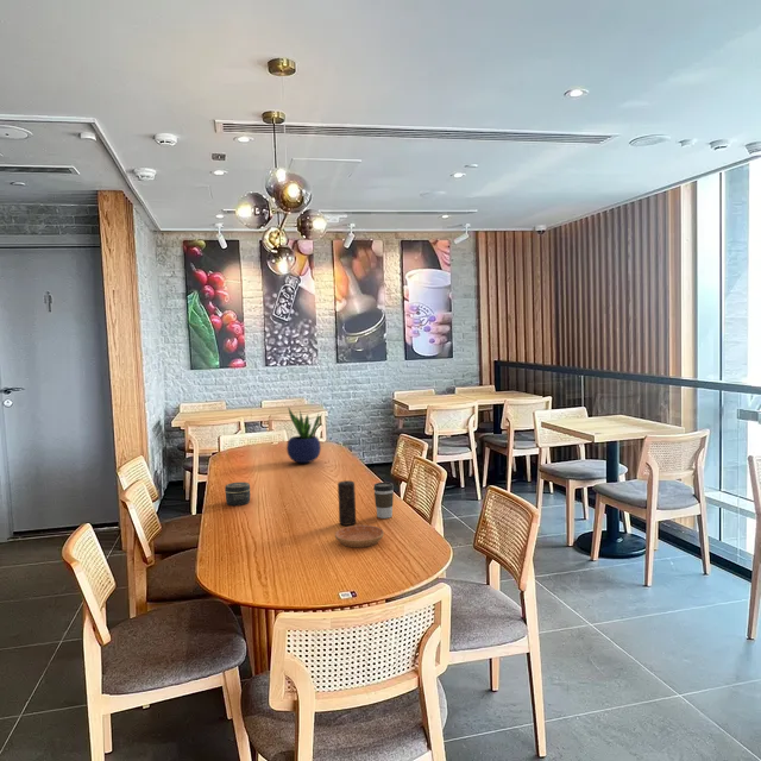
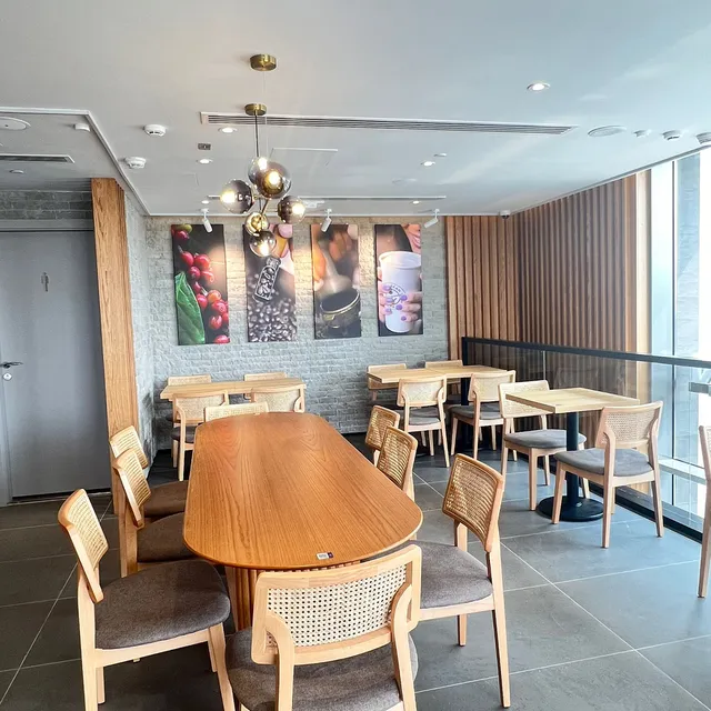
- potted plant (304, 434)
- coffee cup (384, 499)
- saucer (359, 536)
- jar (238, 493)
- candle (346, 502)
